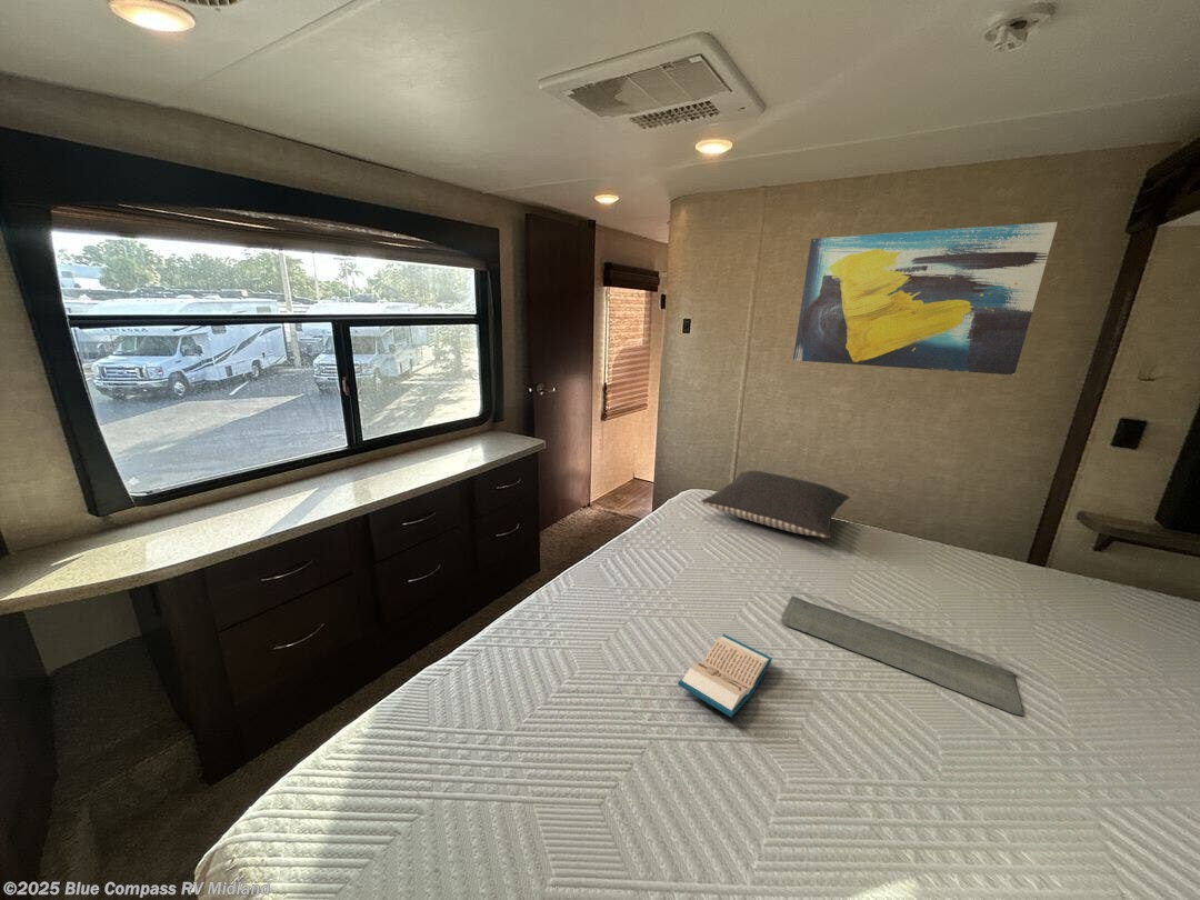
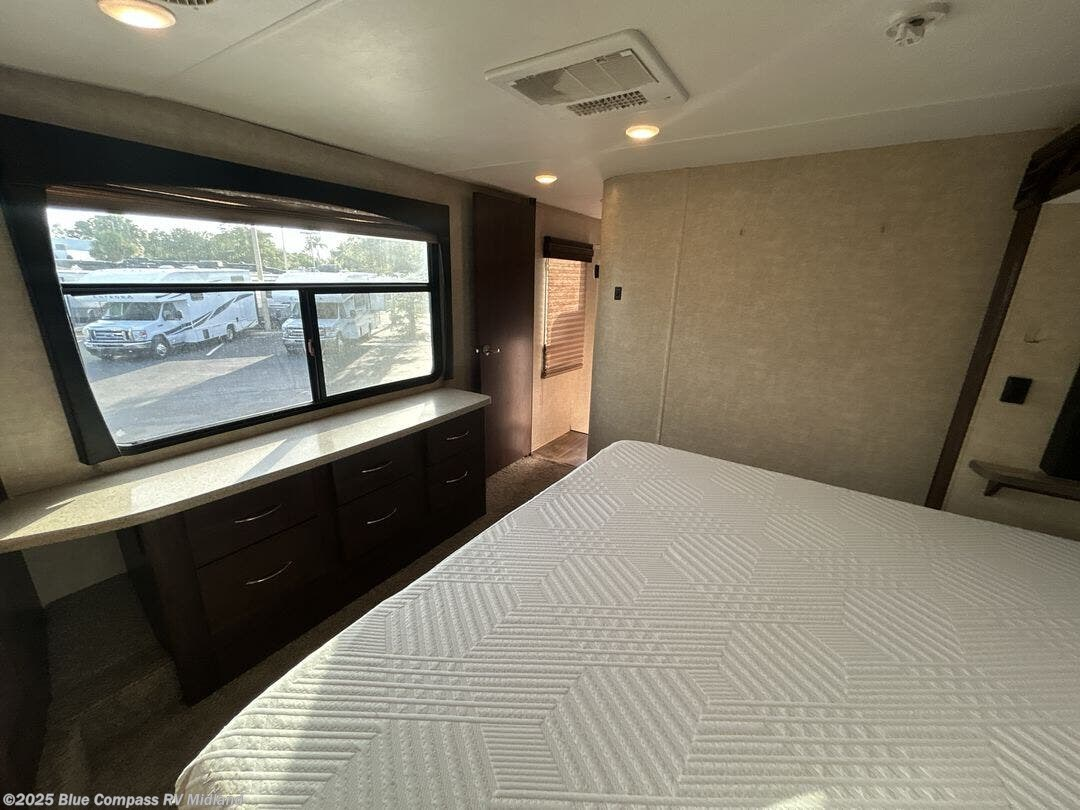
- hardback book (727, 672)
- wall art (904, 301)
- bath mat (887, 646)
- pillow (777, 499)
